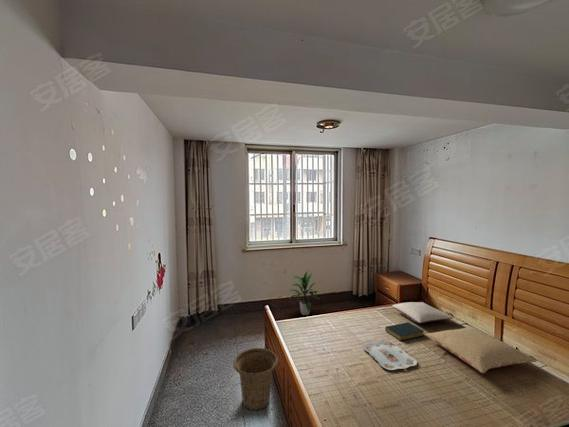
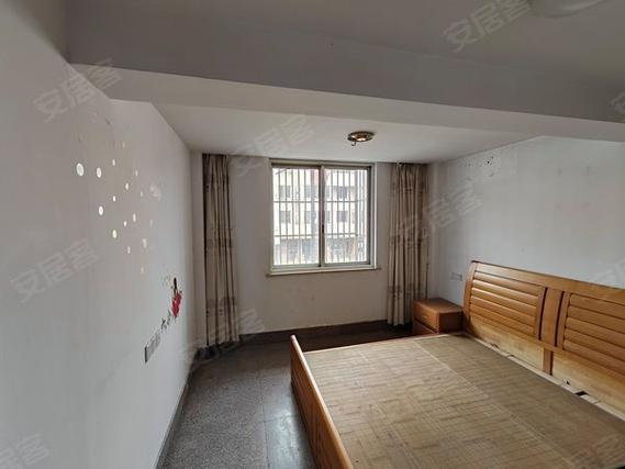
- basket (256, 380)
- pillow (421, 311)
- serving tray (388, 354)
- indoor plant (304, 292)
- pillow (475, 346)
- hardback book (404, 331)
